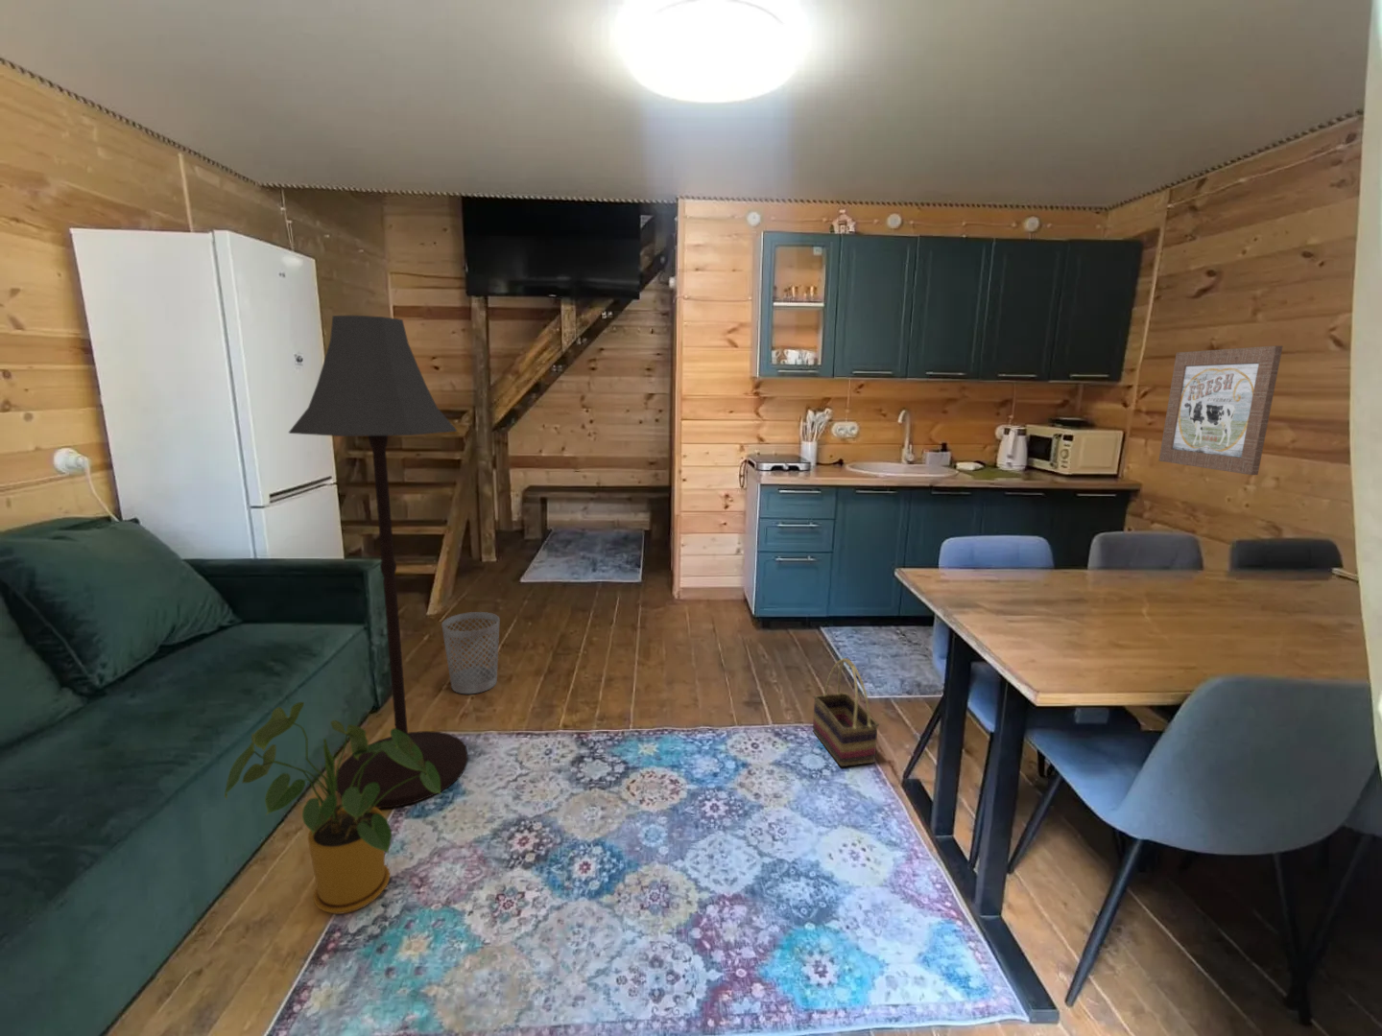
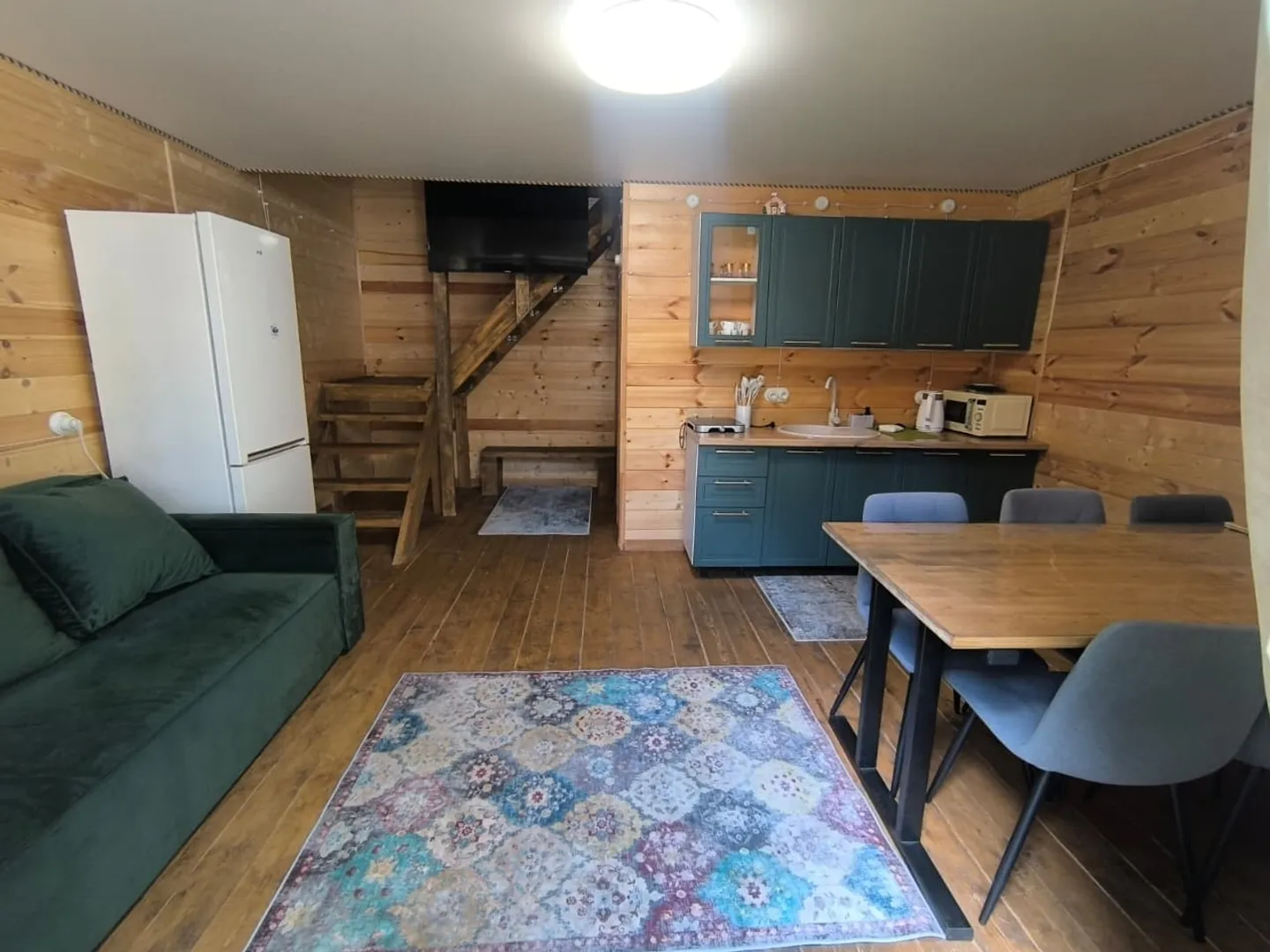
- wastebasket (472, 652)
- house plant (336, 813)
- wall art (1214, 409)
- basket (844, 704)
- floor lamp (387, 560)
